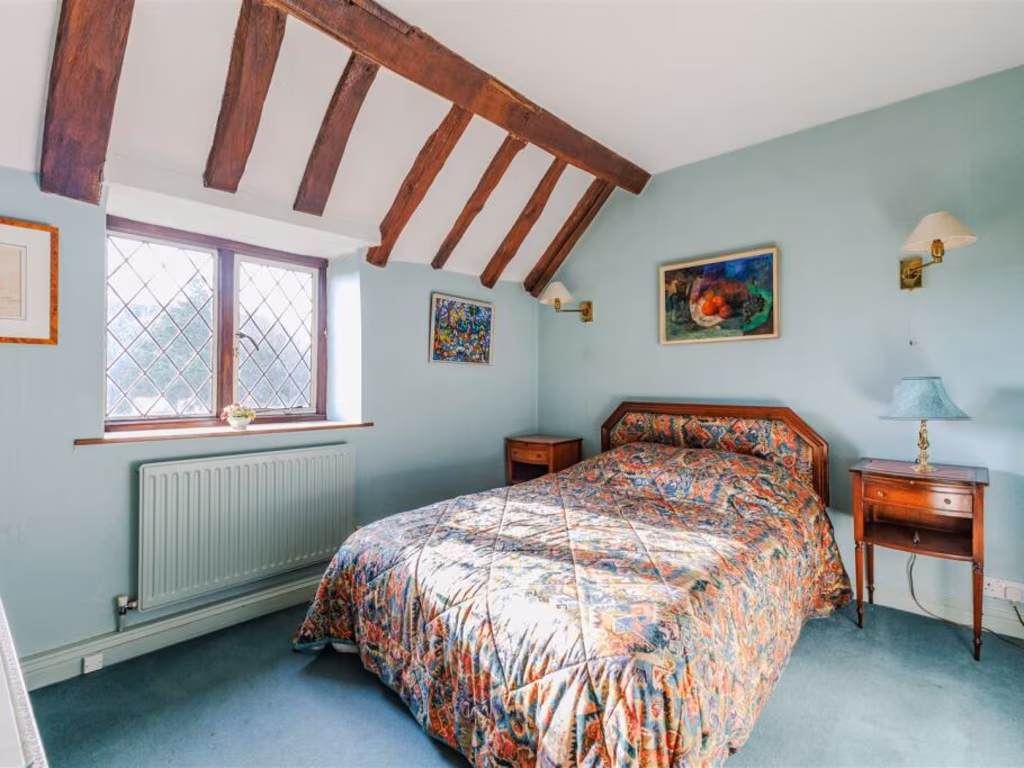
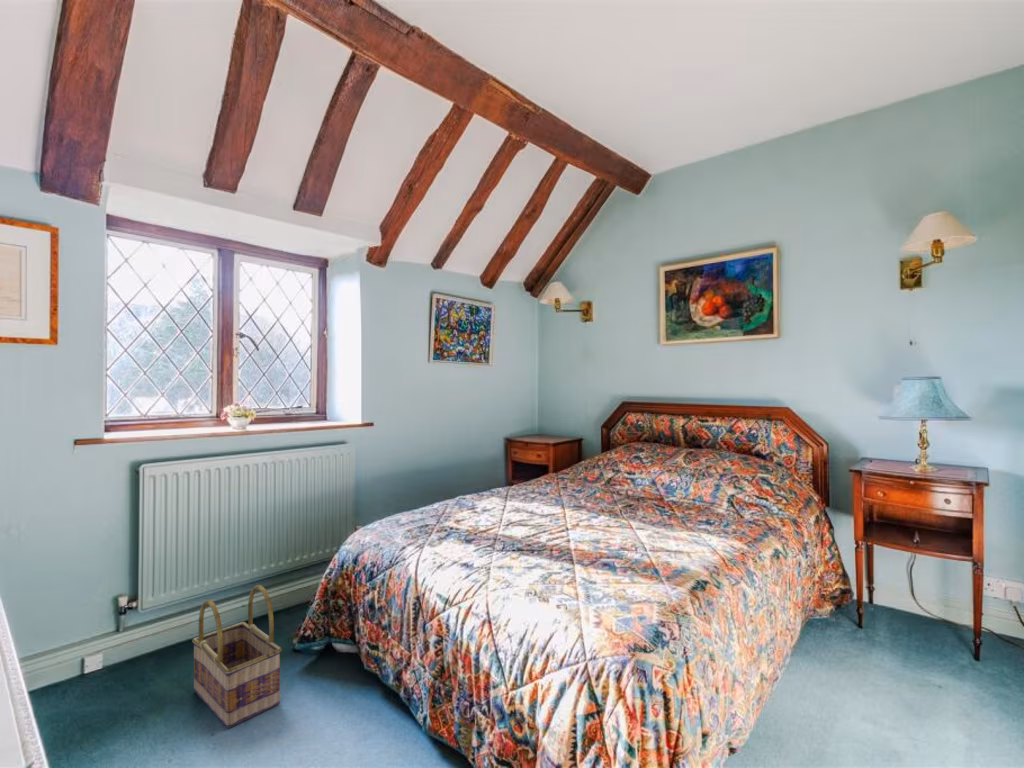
+ basket (236, 645)
